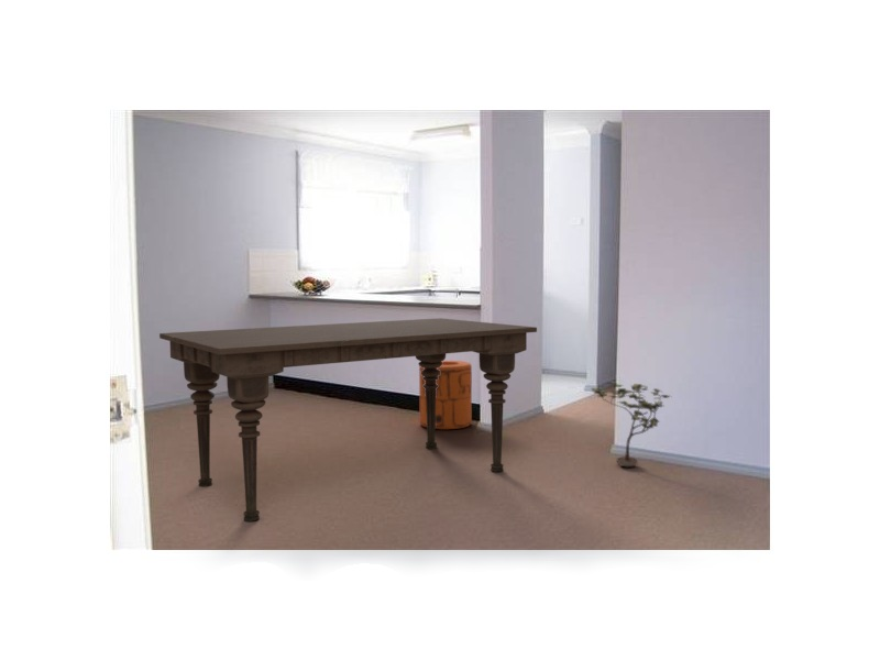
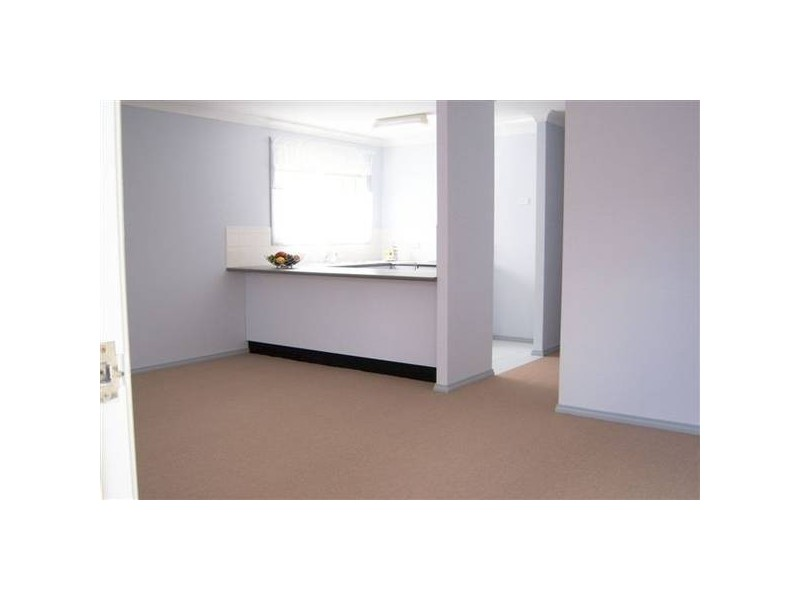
- trash can (446, 394)
- decorative plant (631, 425)
- dining table (354, 361)
